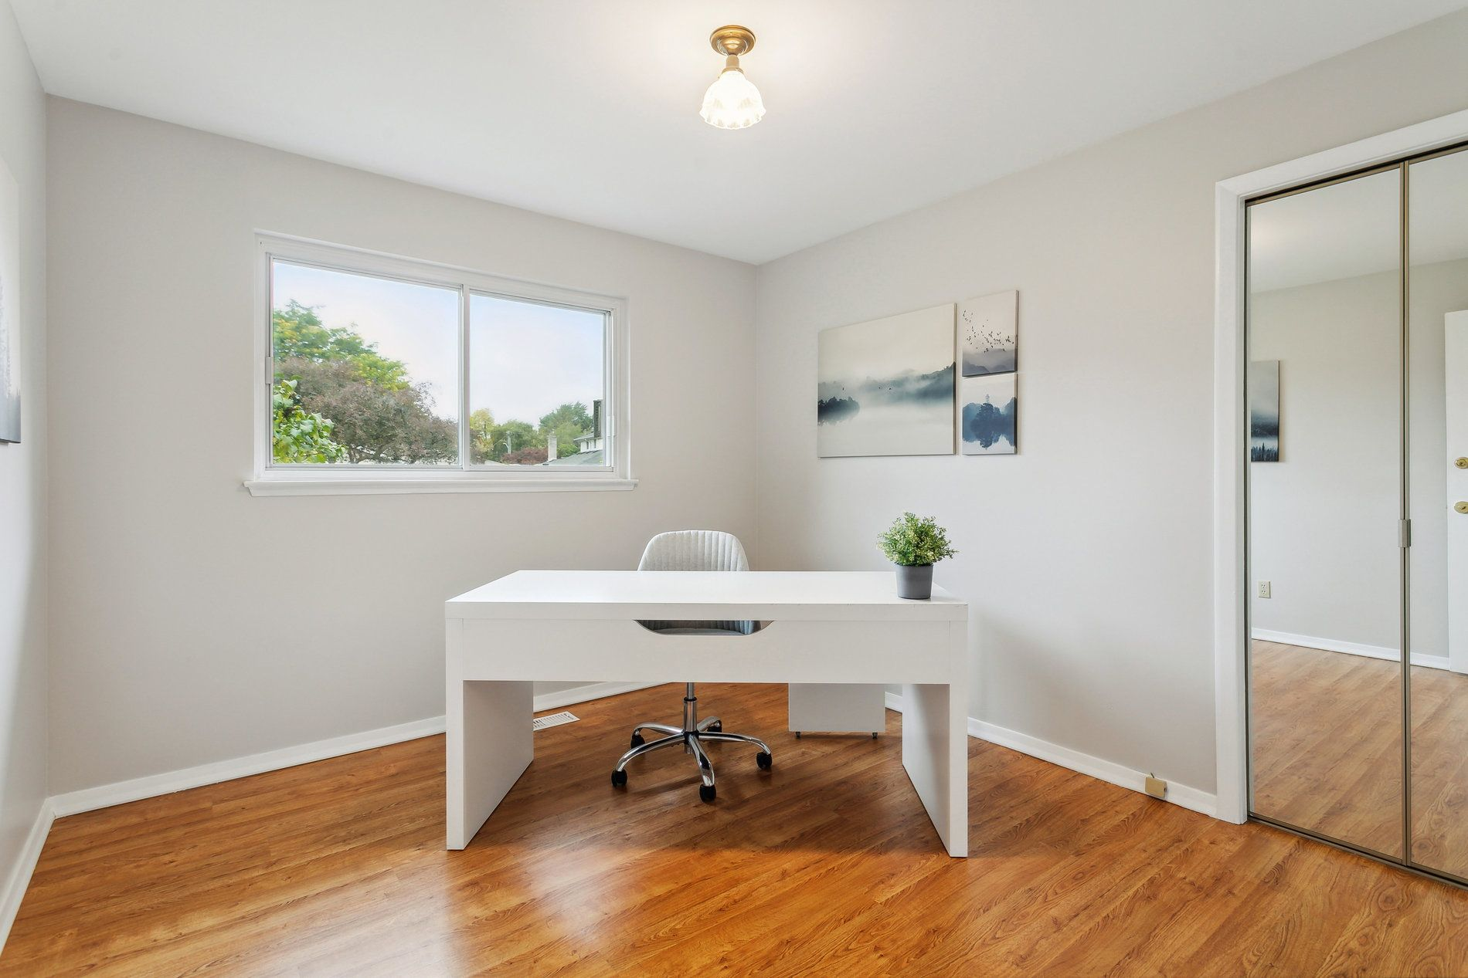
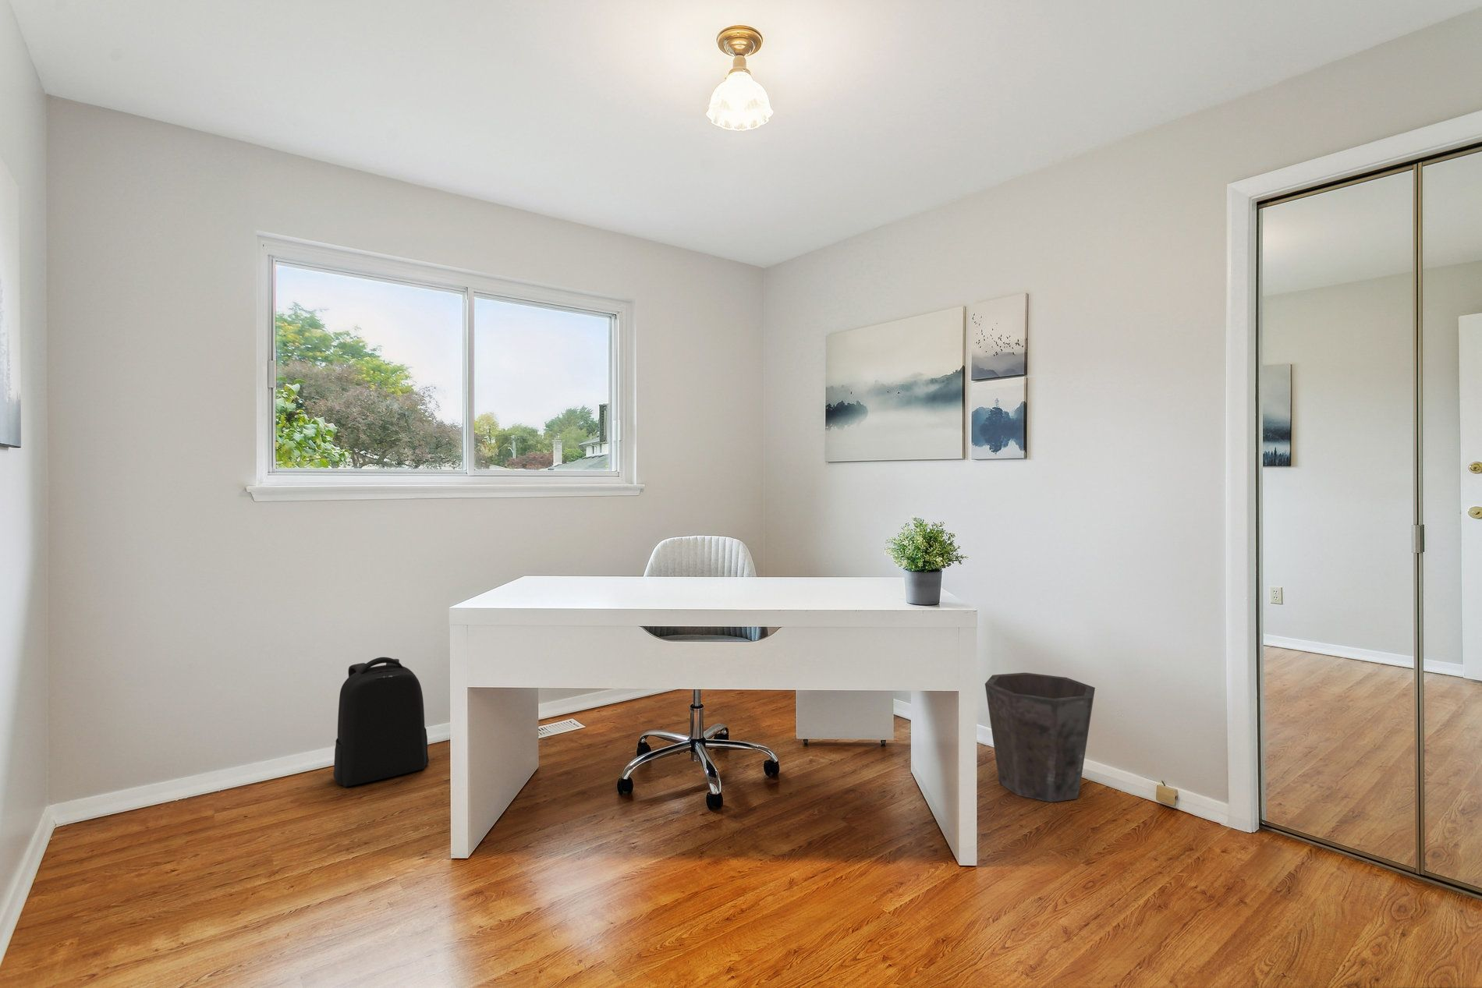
+ waste bin (1039, 735)
+ backpack (379, 712)
